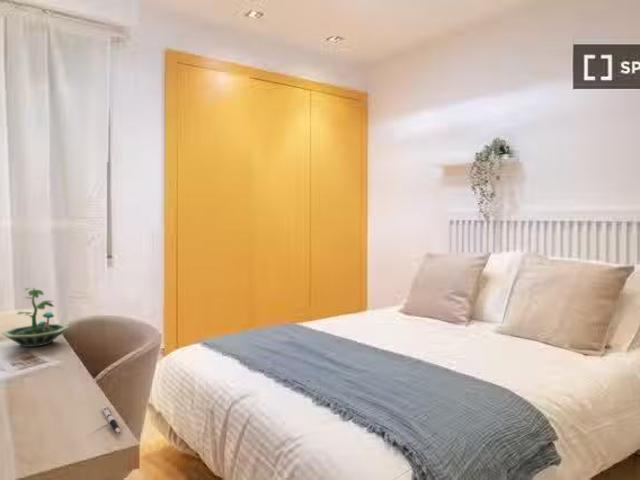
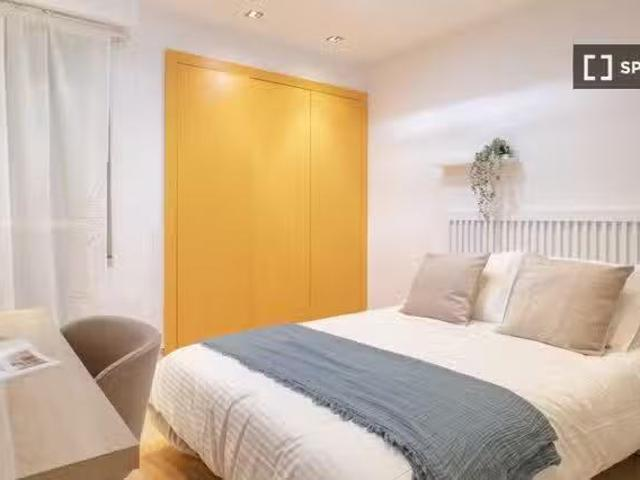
- terrarium (36, 297)
- pen (111, 419)
